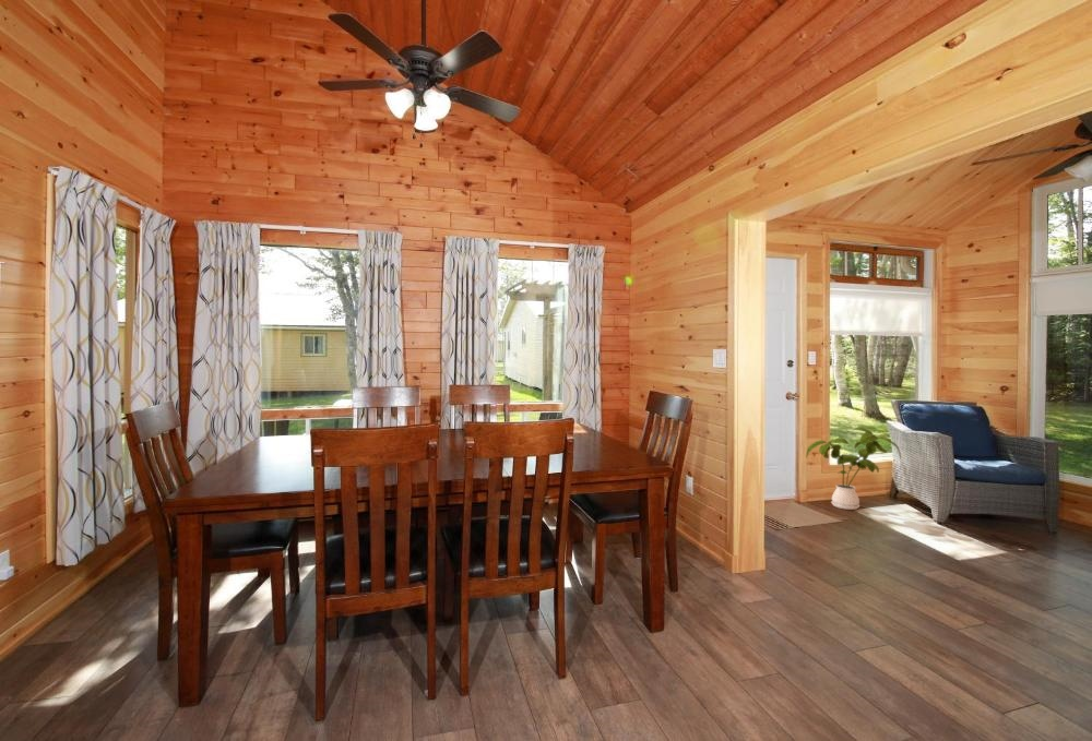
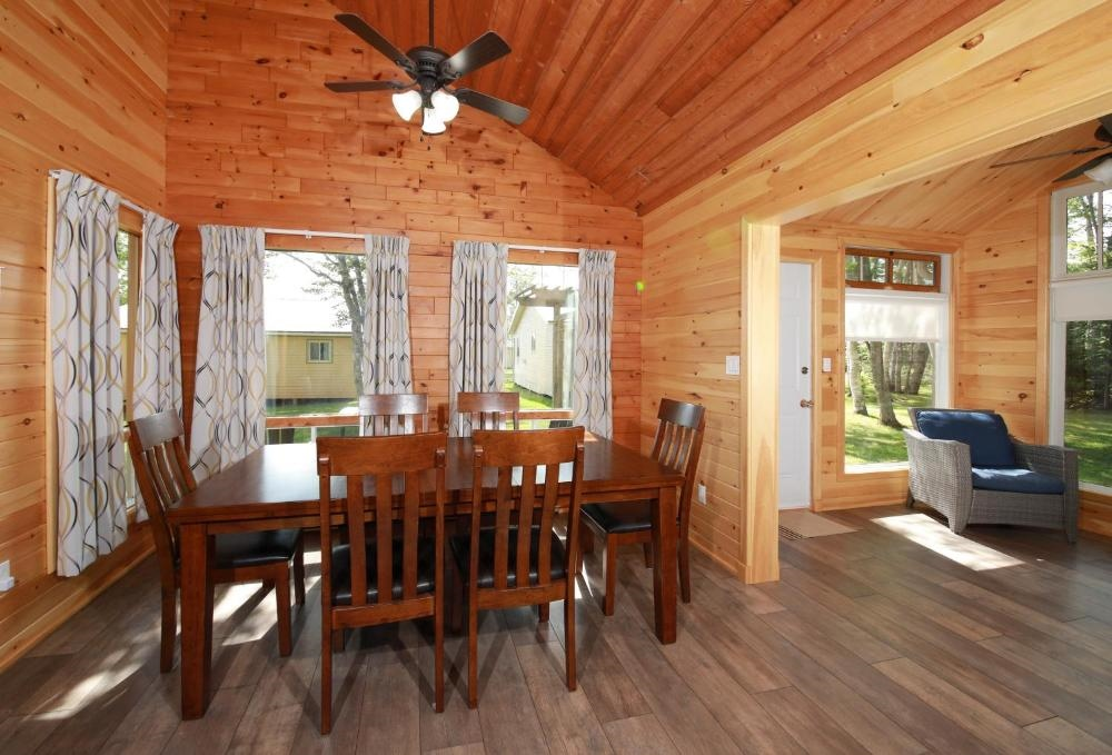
- house plant (860, 468)
